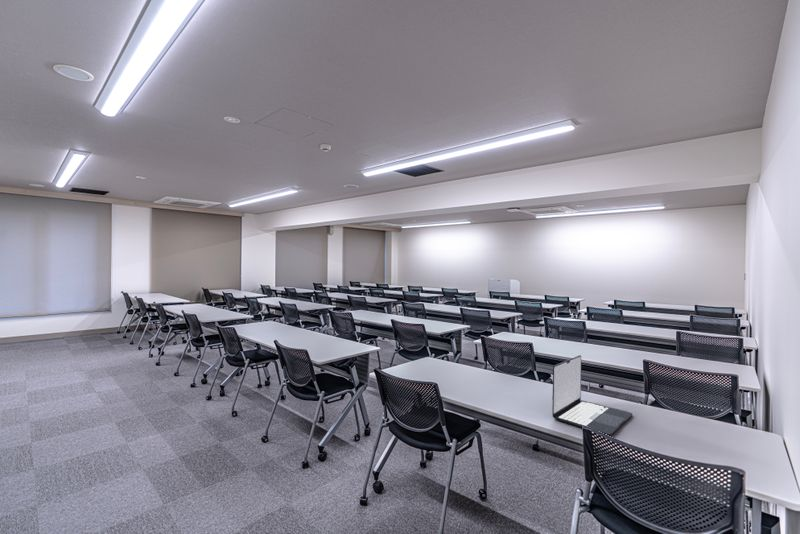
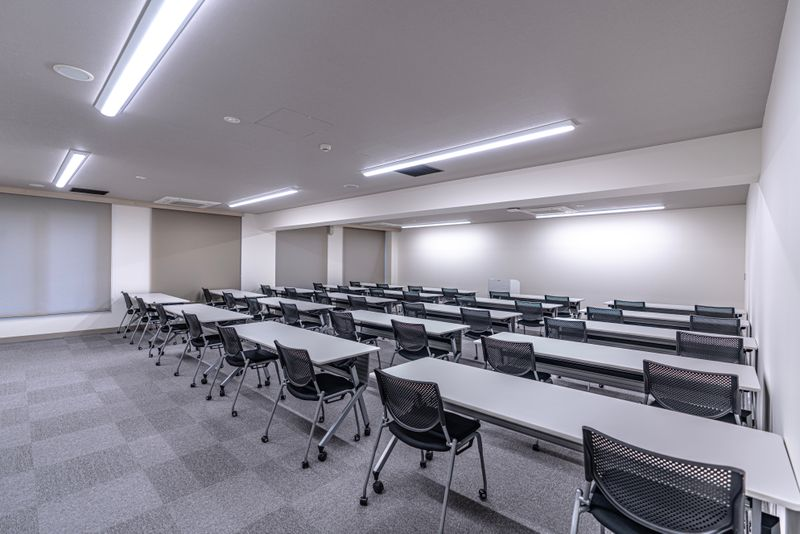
- laptop (590, 402)
